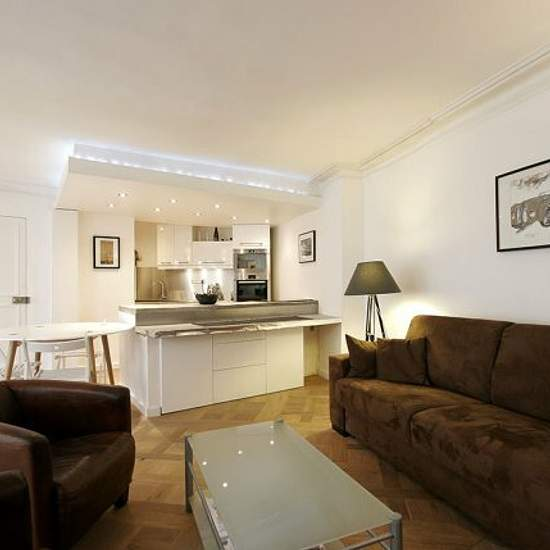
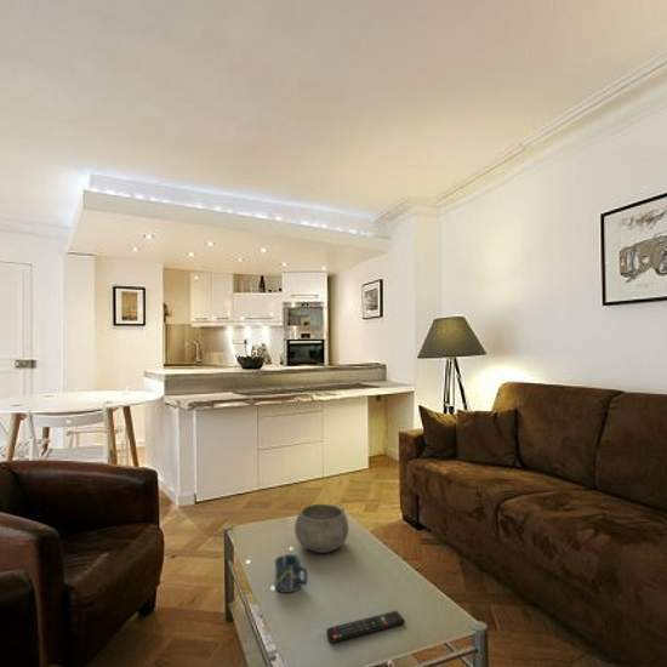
+ remote control (365, 627)
+ cup (291, 574)
+ bowl (321, 529)
